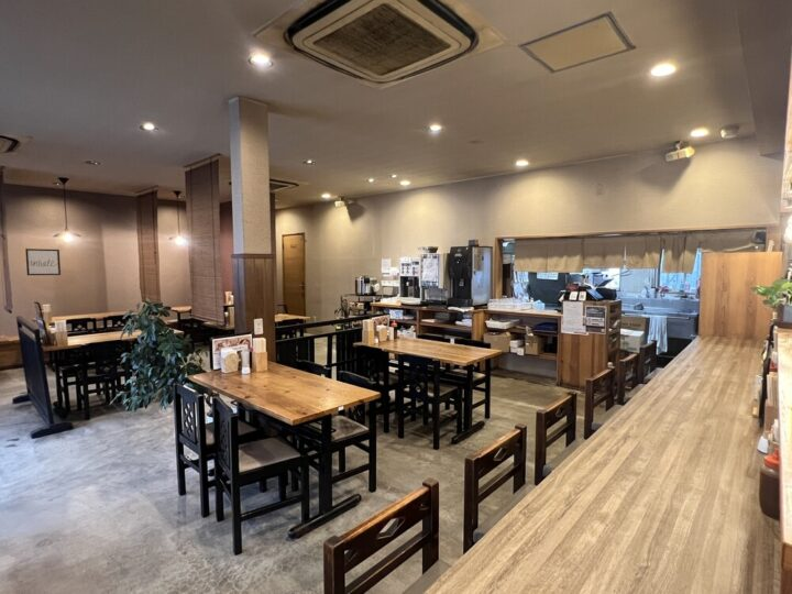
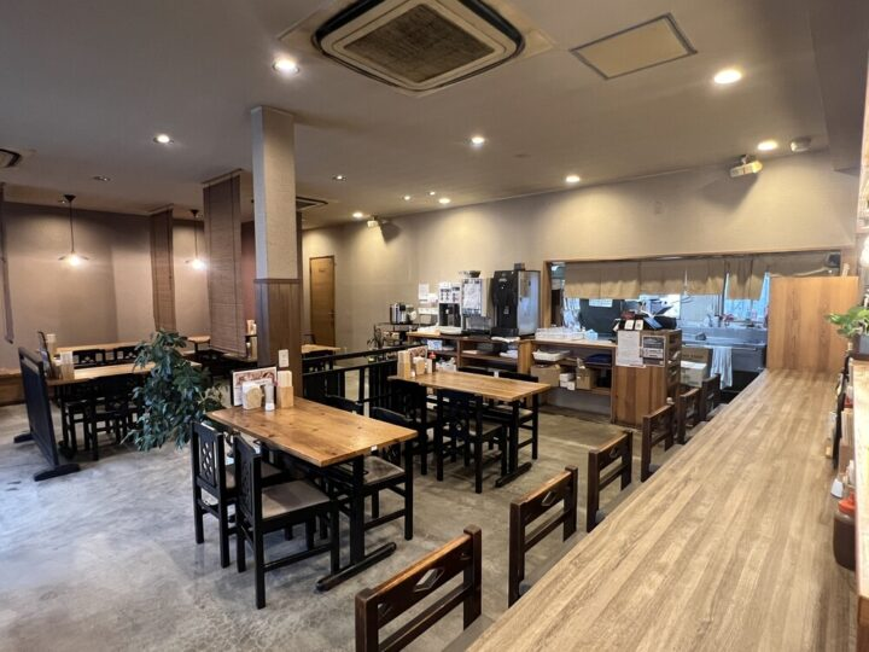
- wall art (43, 262)
